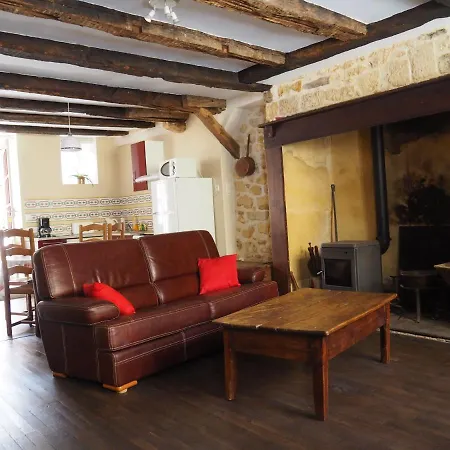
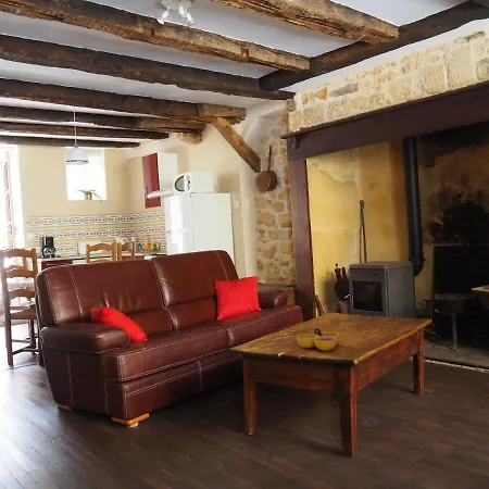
+ decorative bowl (322, 337)
